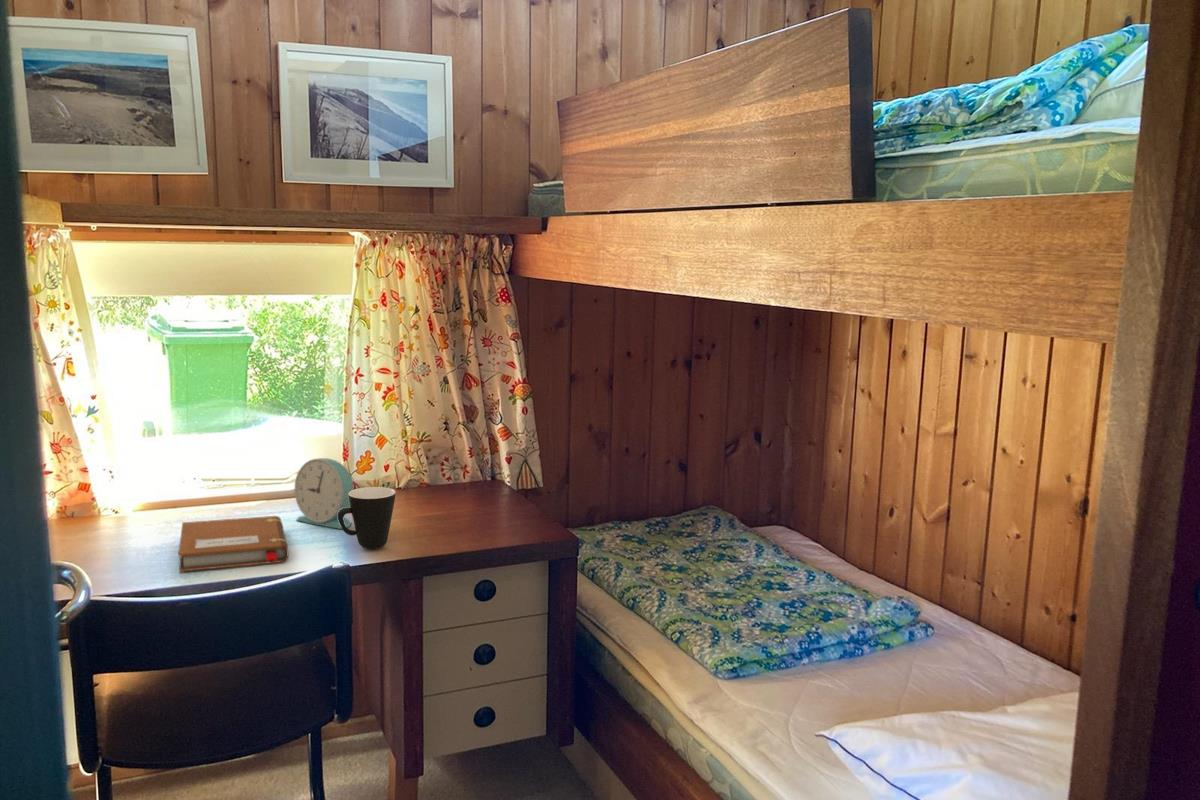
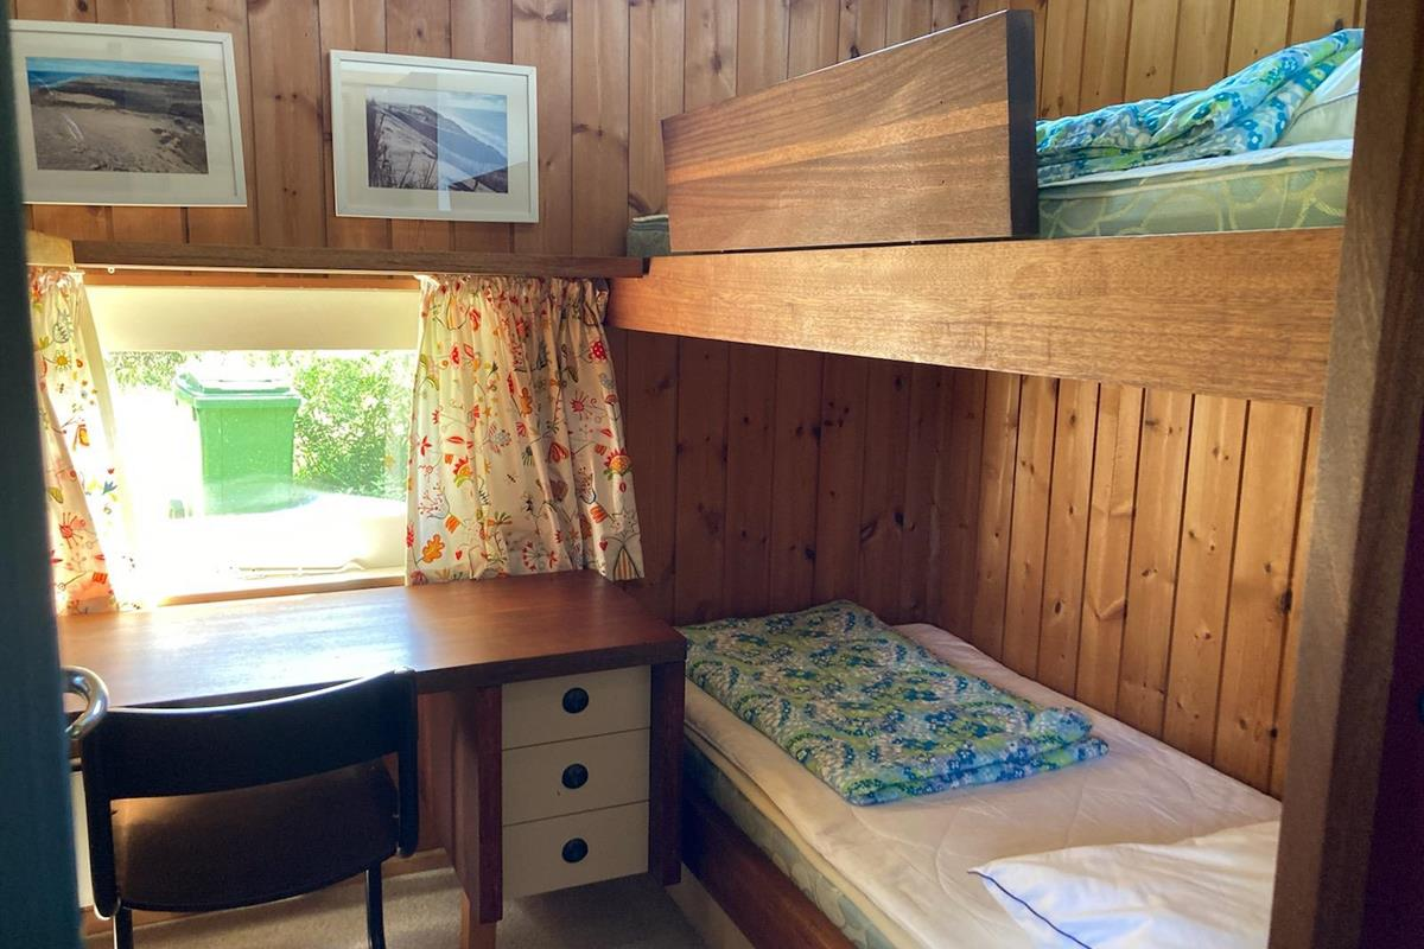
- mug (367, 520)
- alarm clock (327, 489)
- notebook (234, 542)
